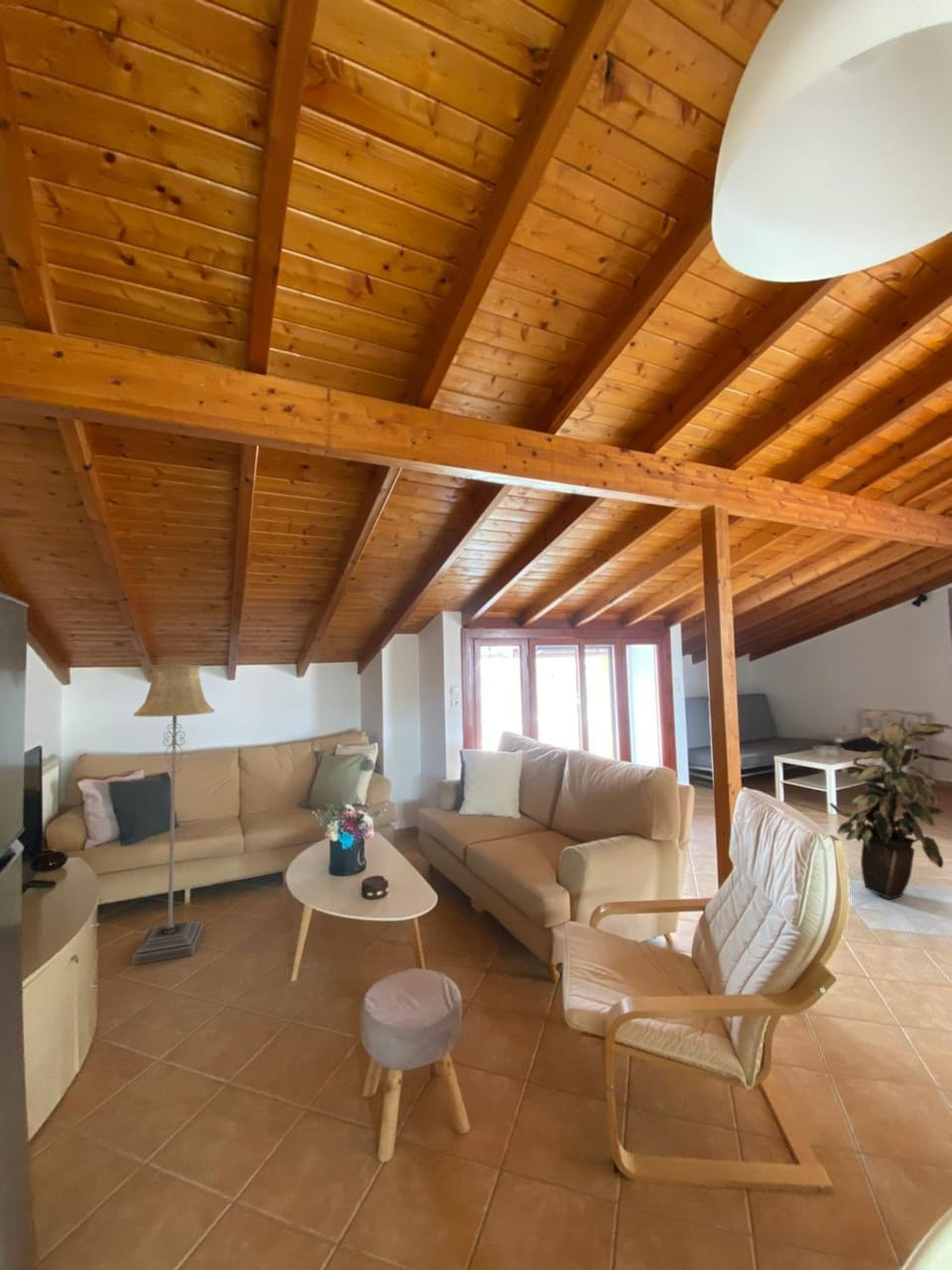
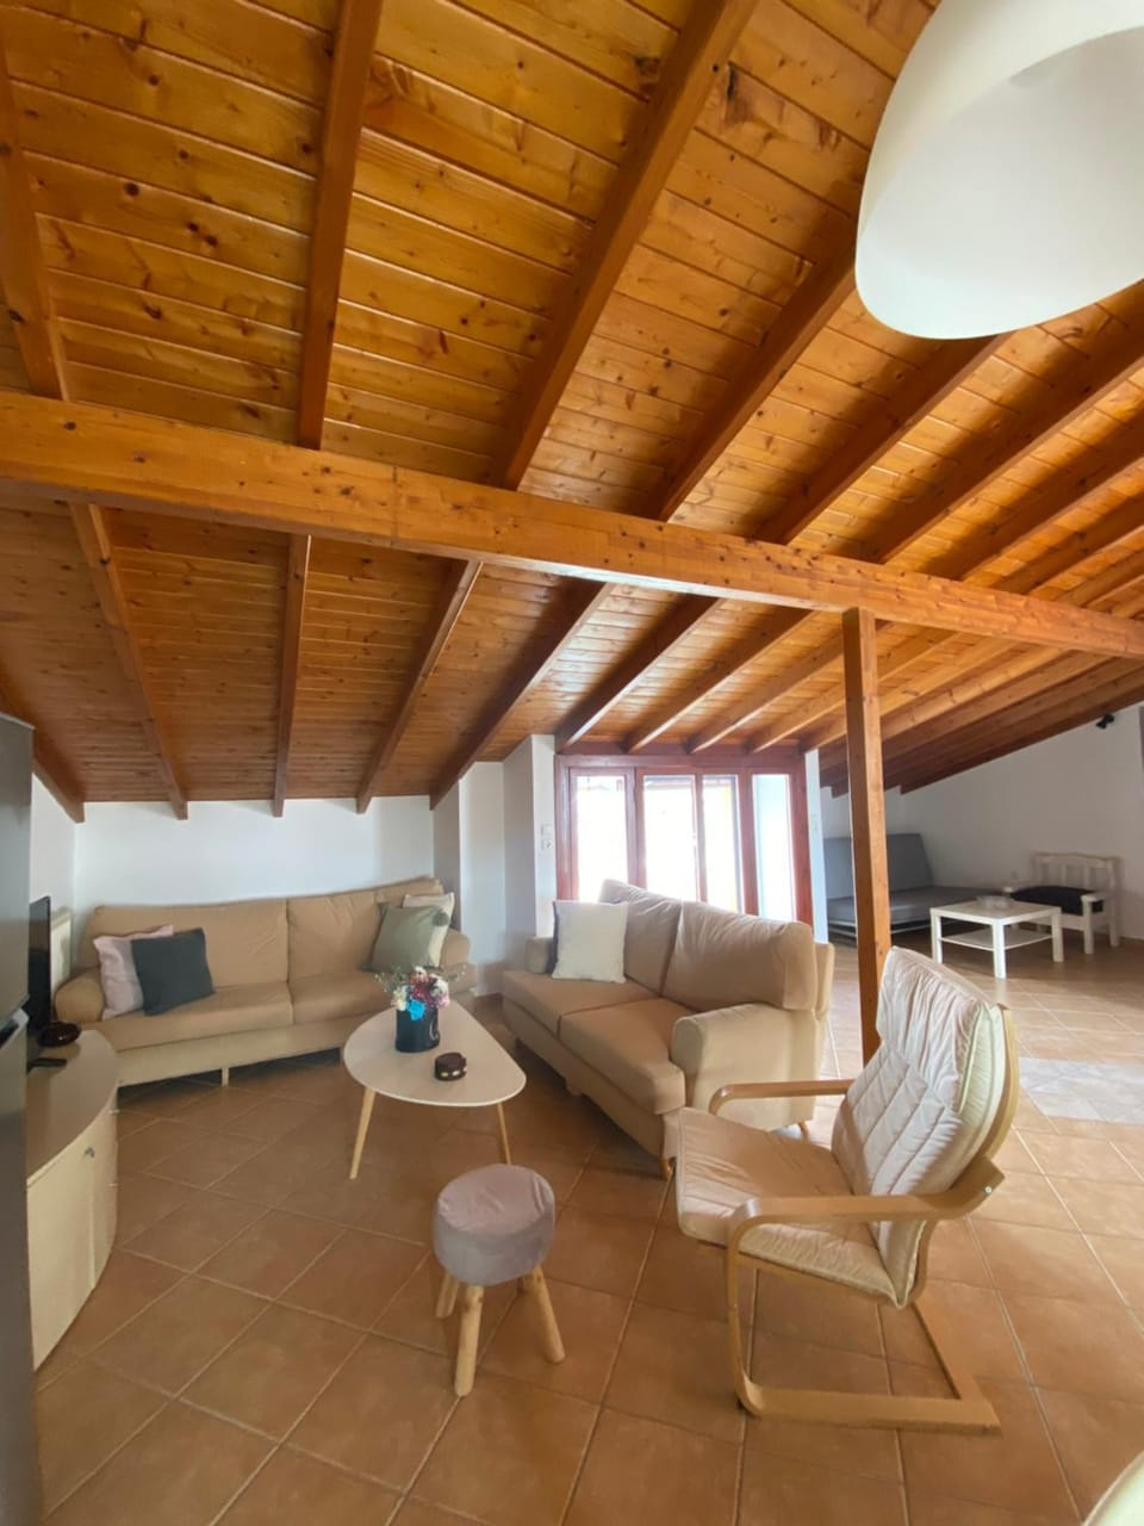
- floor lamp (173, 803)
- indoor plant (892, 803)
